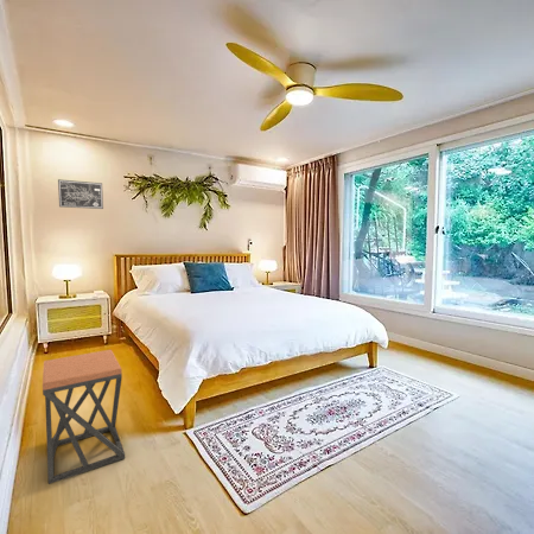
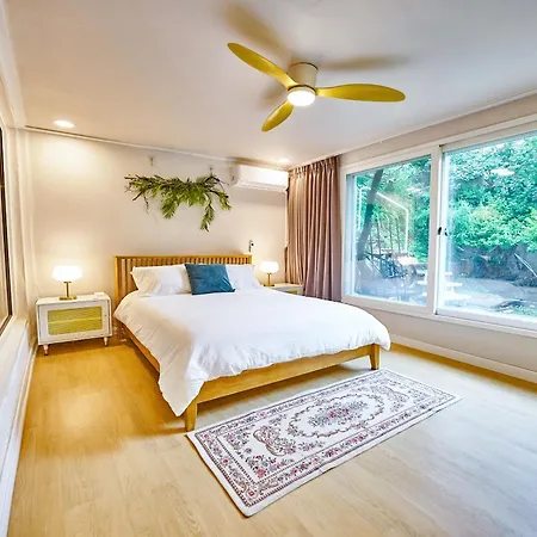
- wall art (81, 195)
- stool (78, 407)
